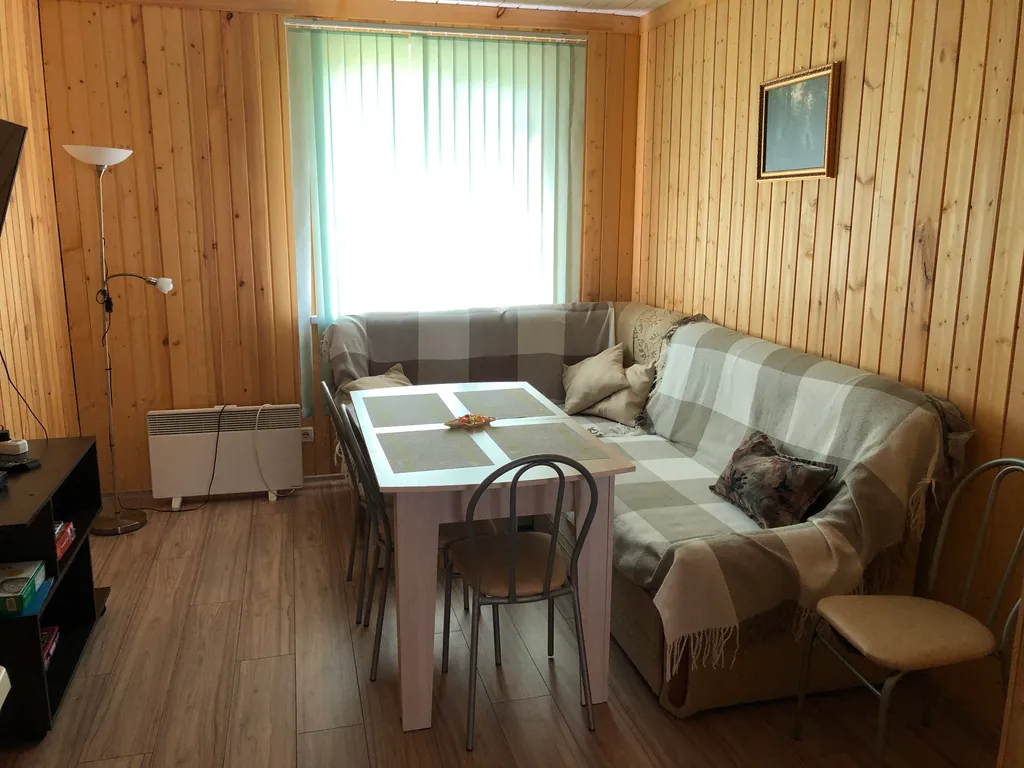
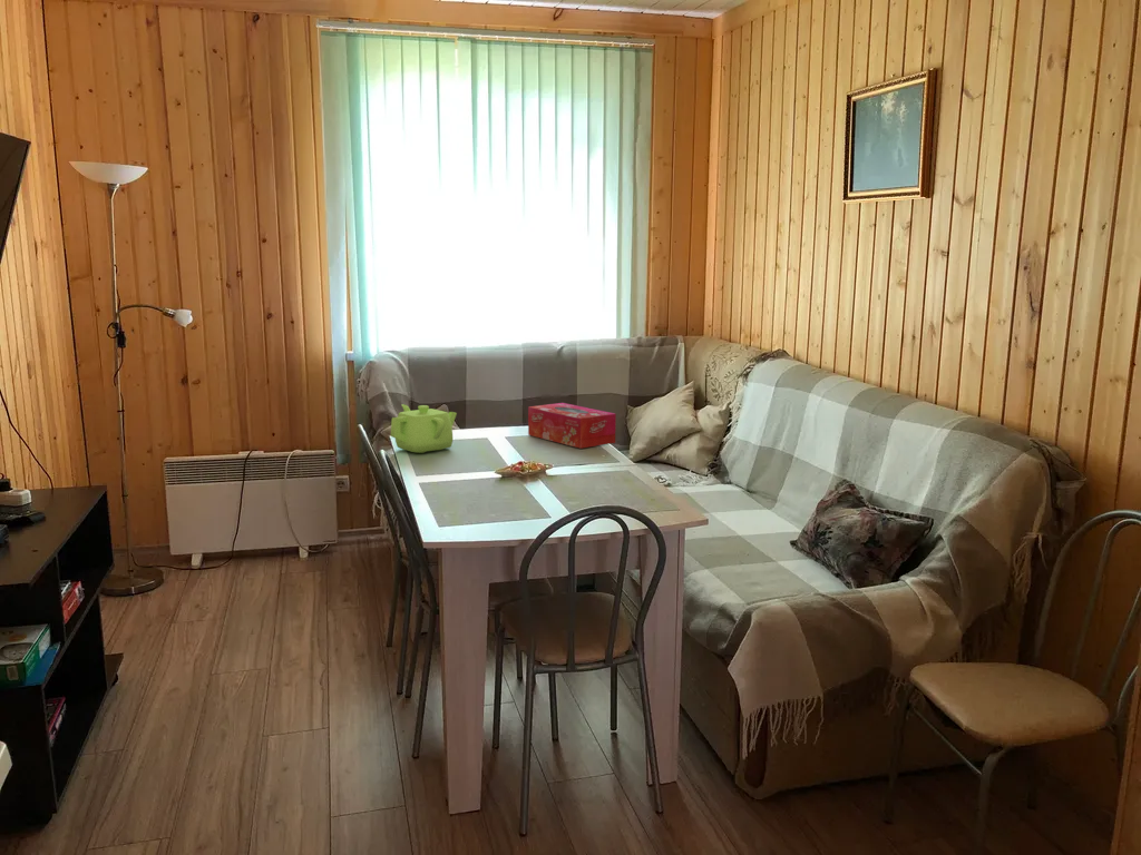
+ teapot (423, 426)
+ tissue box (570, 424)
